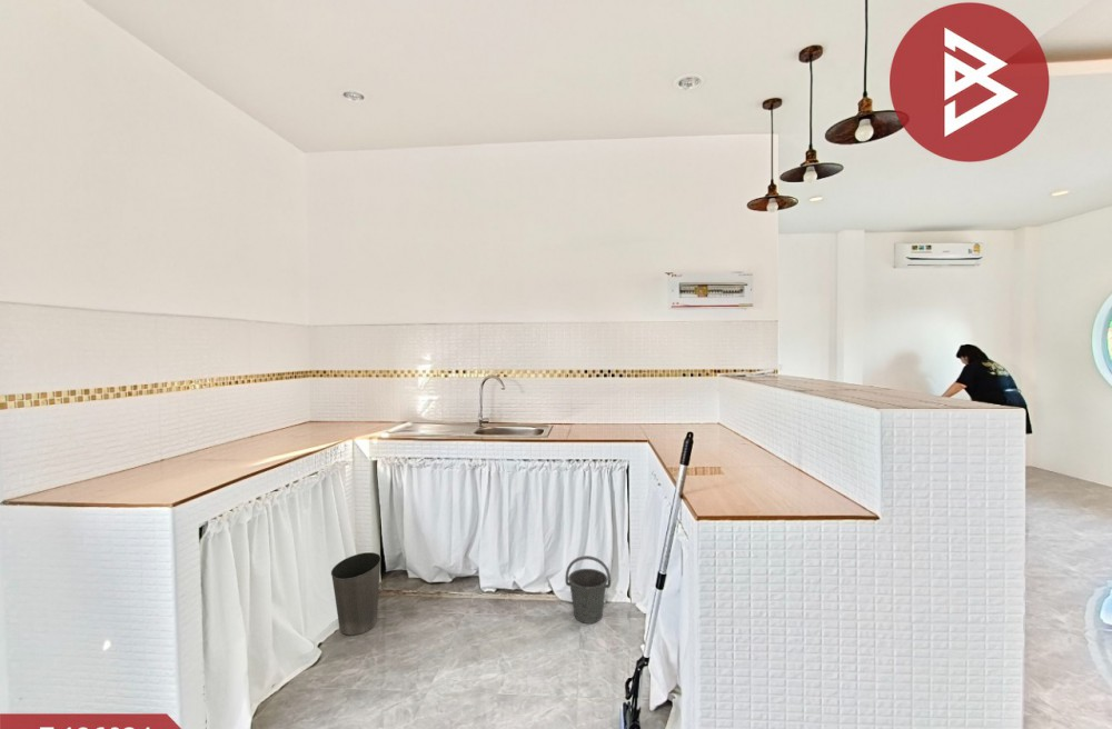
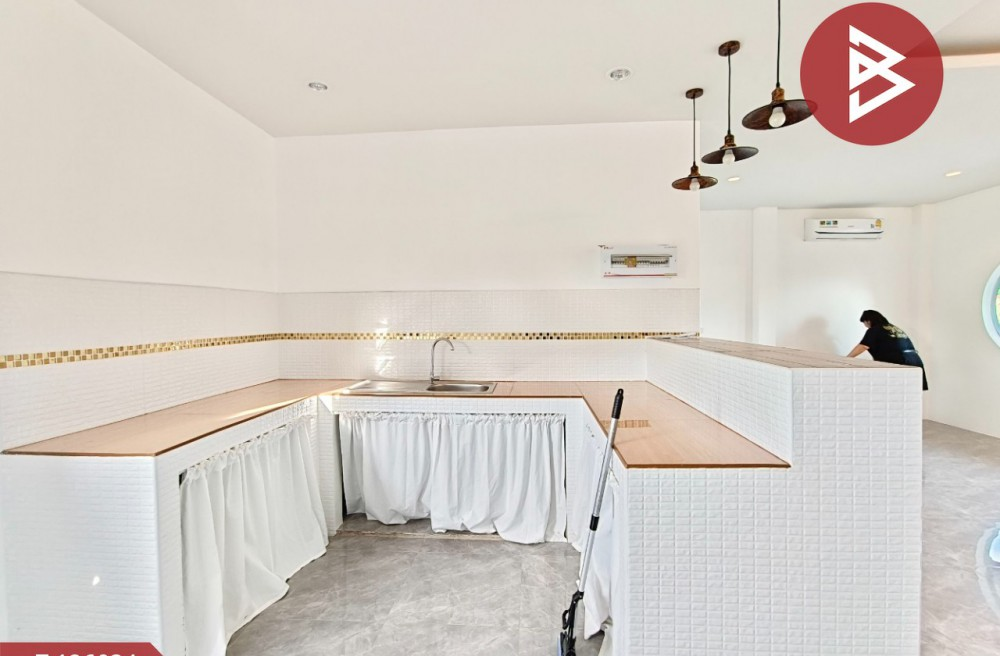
- bucket (587, 586)
- waste basket (357, 595)
